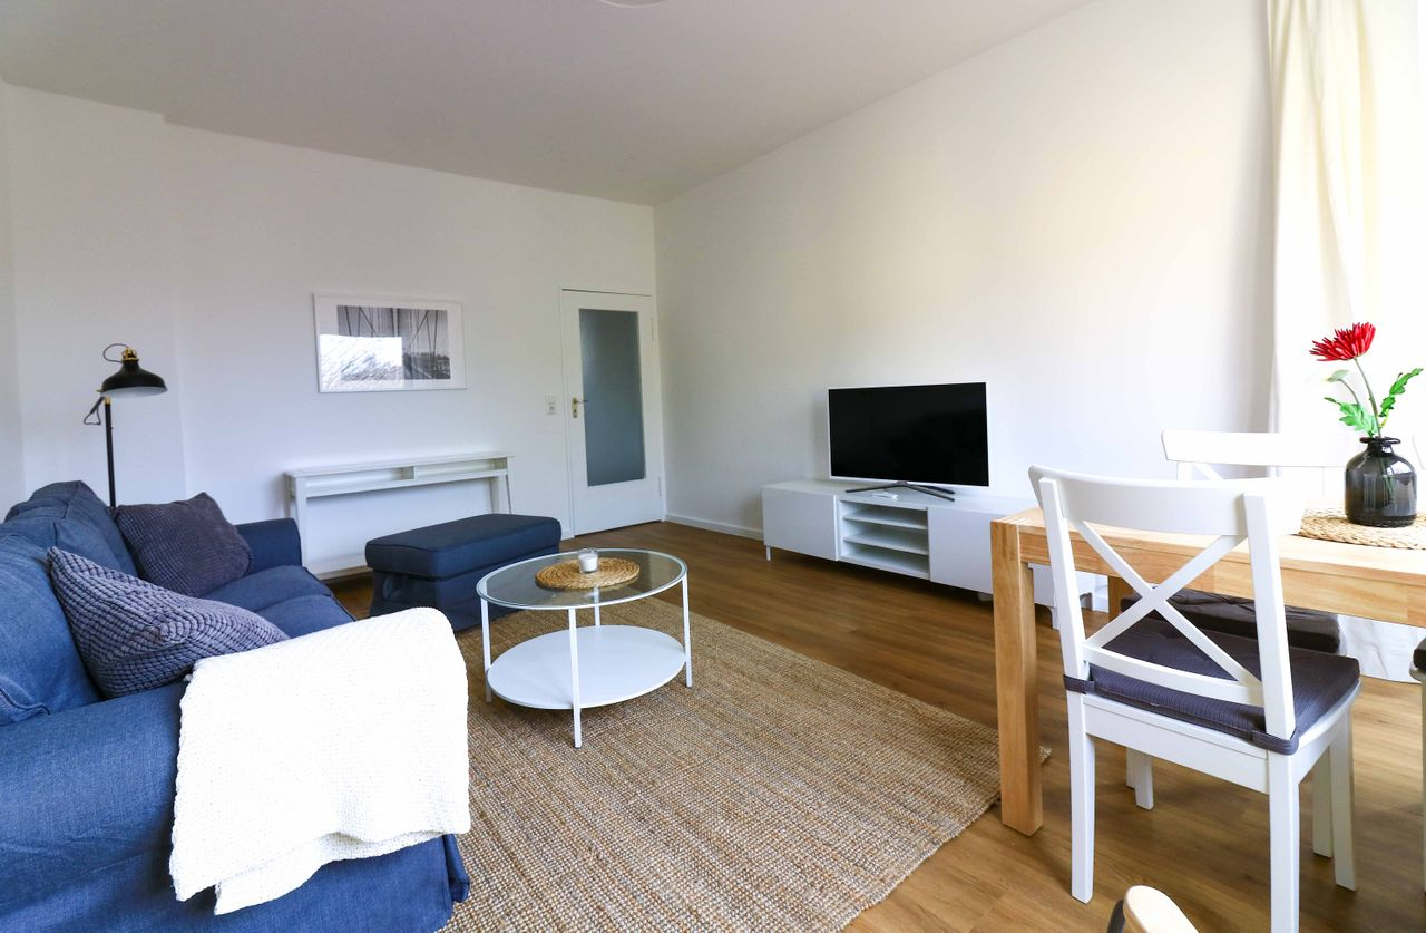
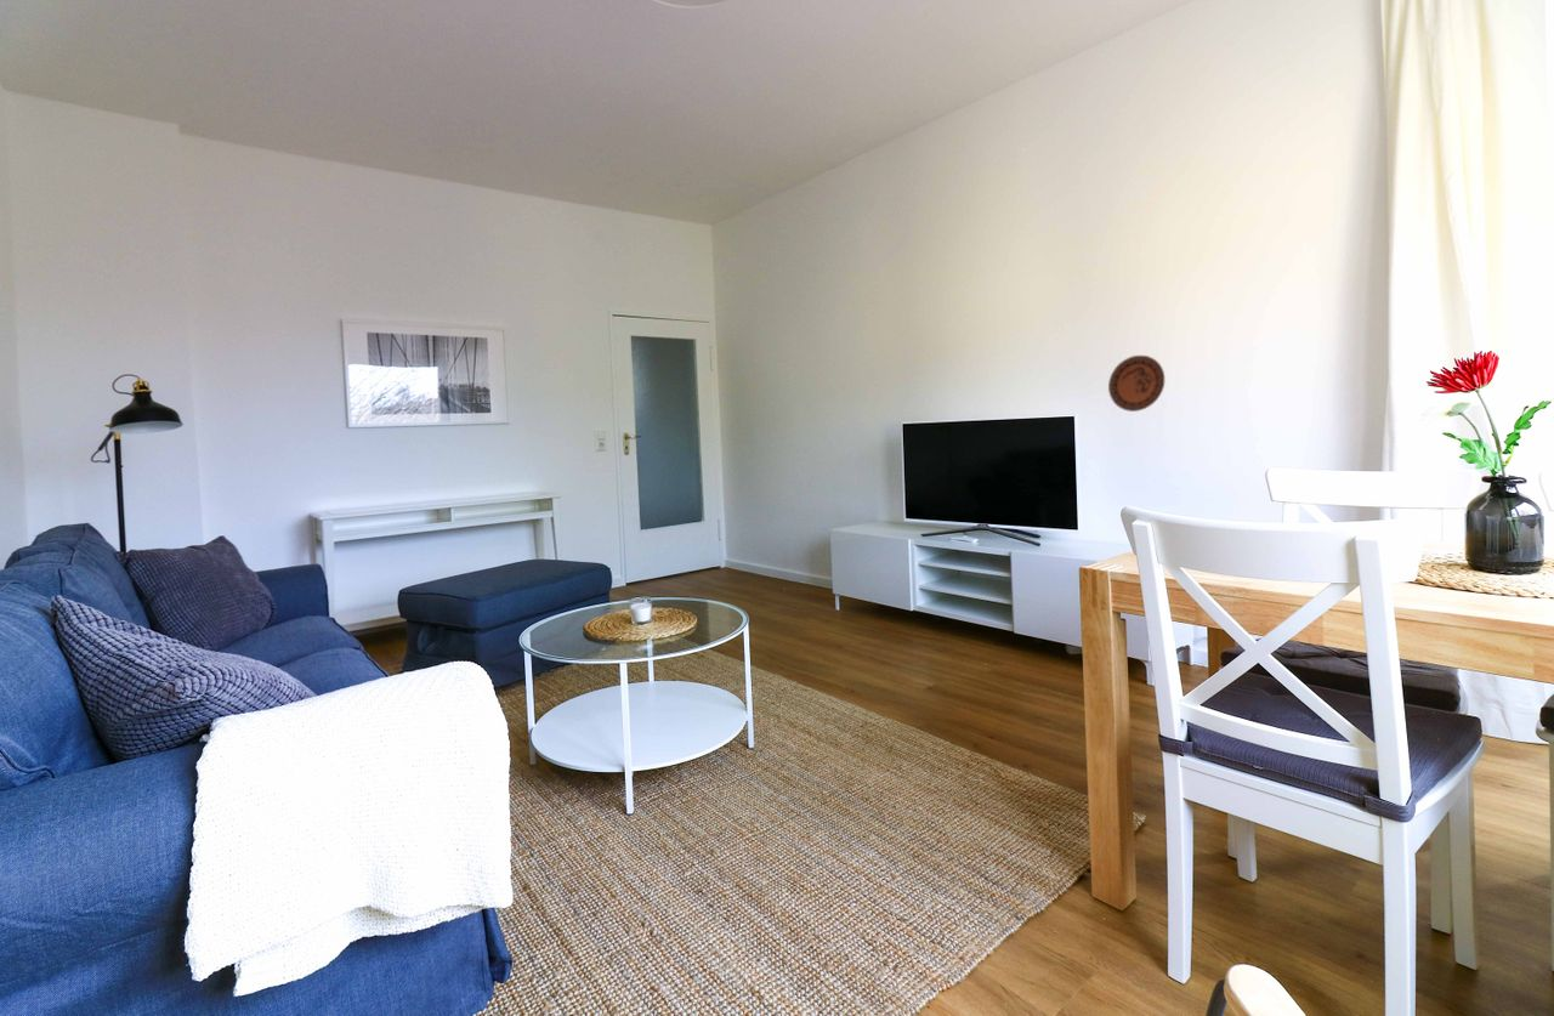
+ decorative plate (1135, 382)
